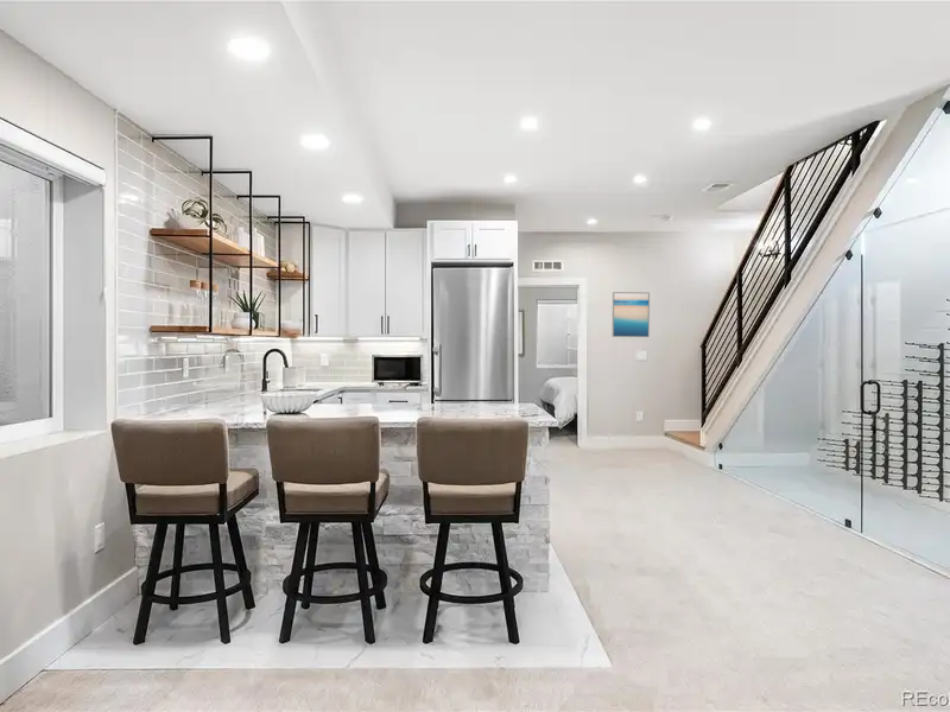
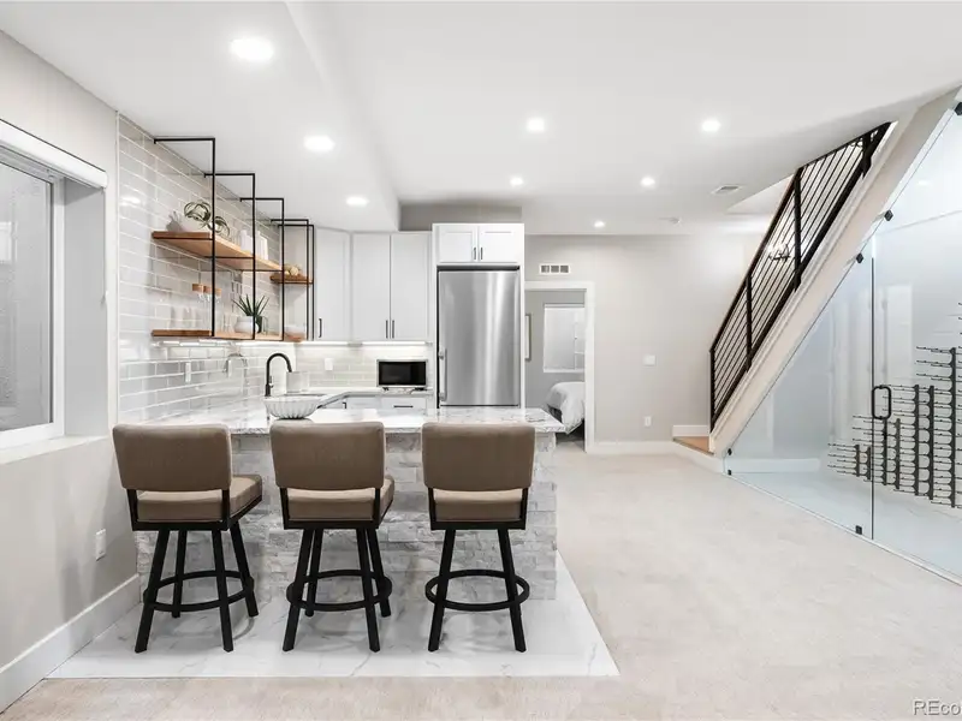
- wall art (631, 314)
